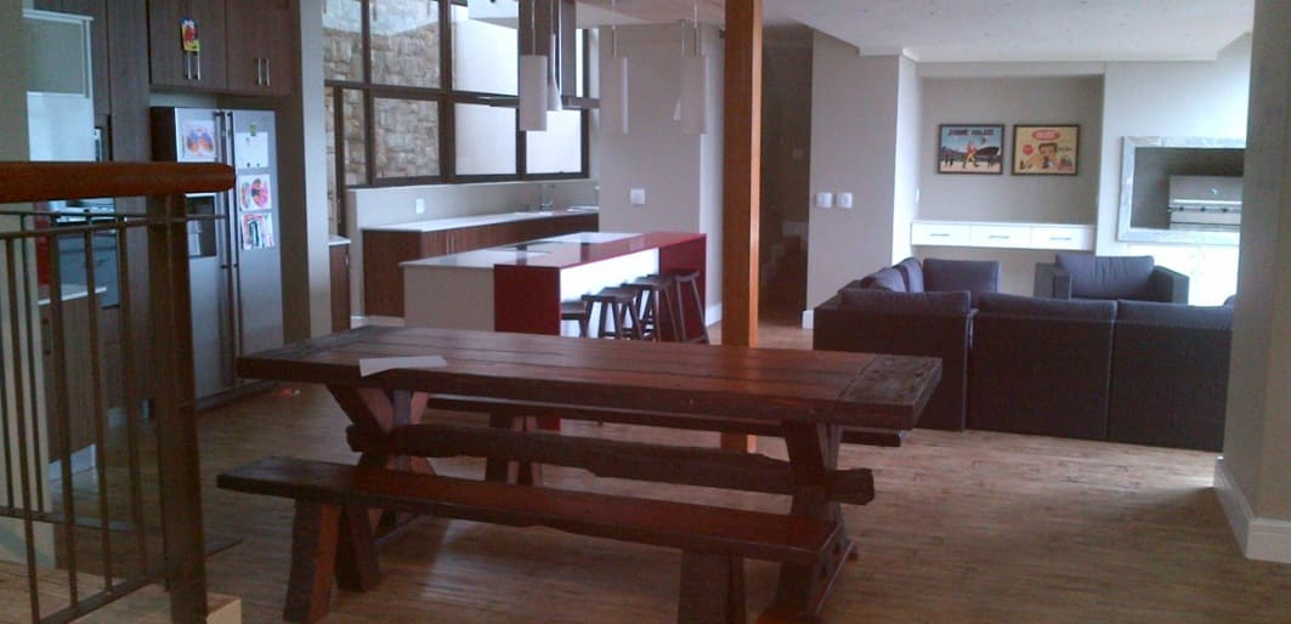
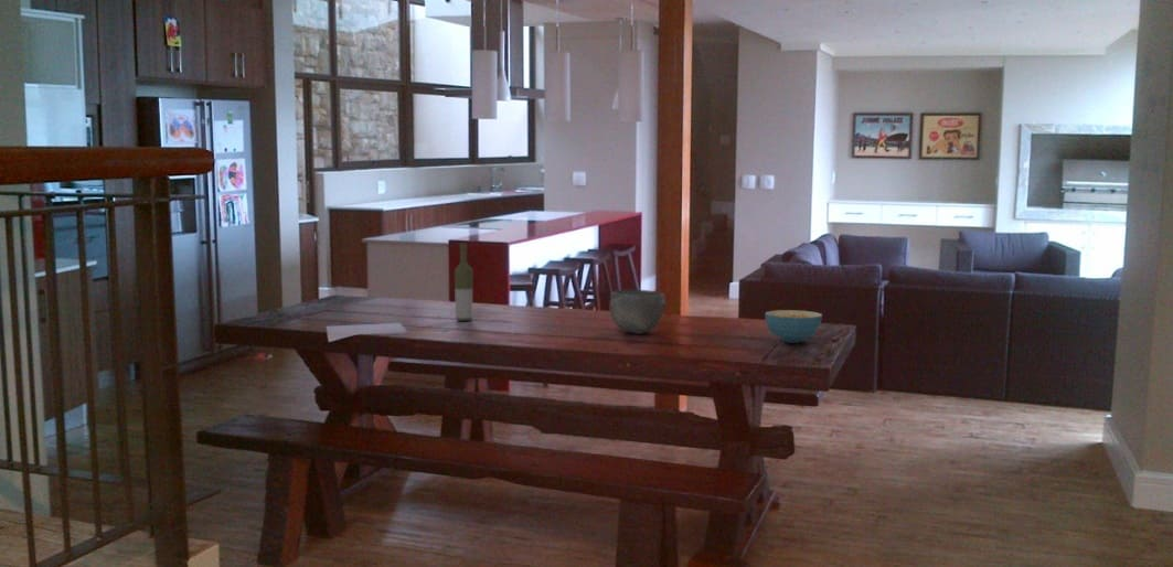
+ cereal bowl (792, 328)
+ bottle (463, 281)
+ bowl (637, 311)
